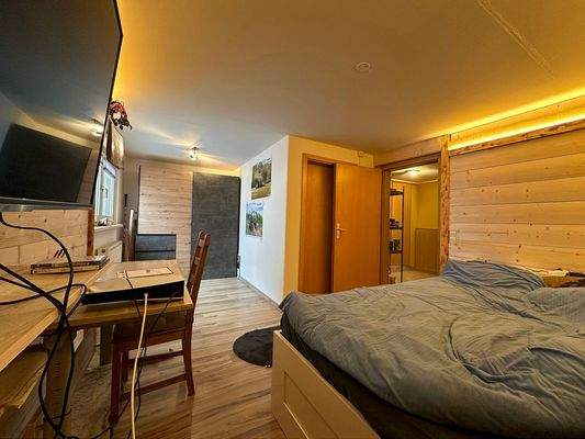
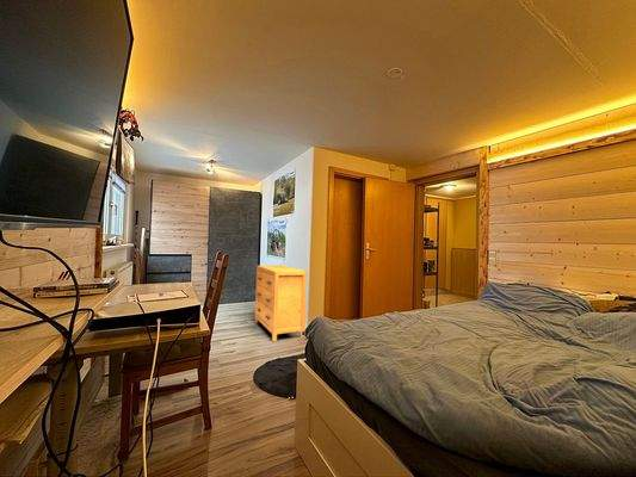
+ dresser (278, 298)
